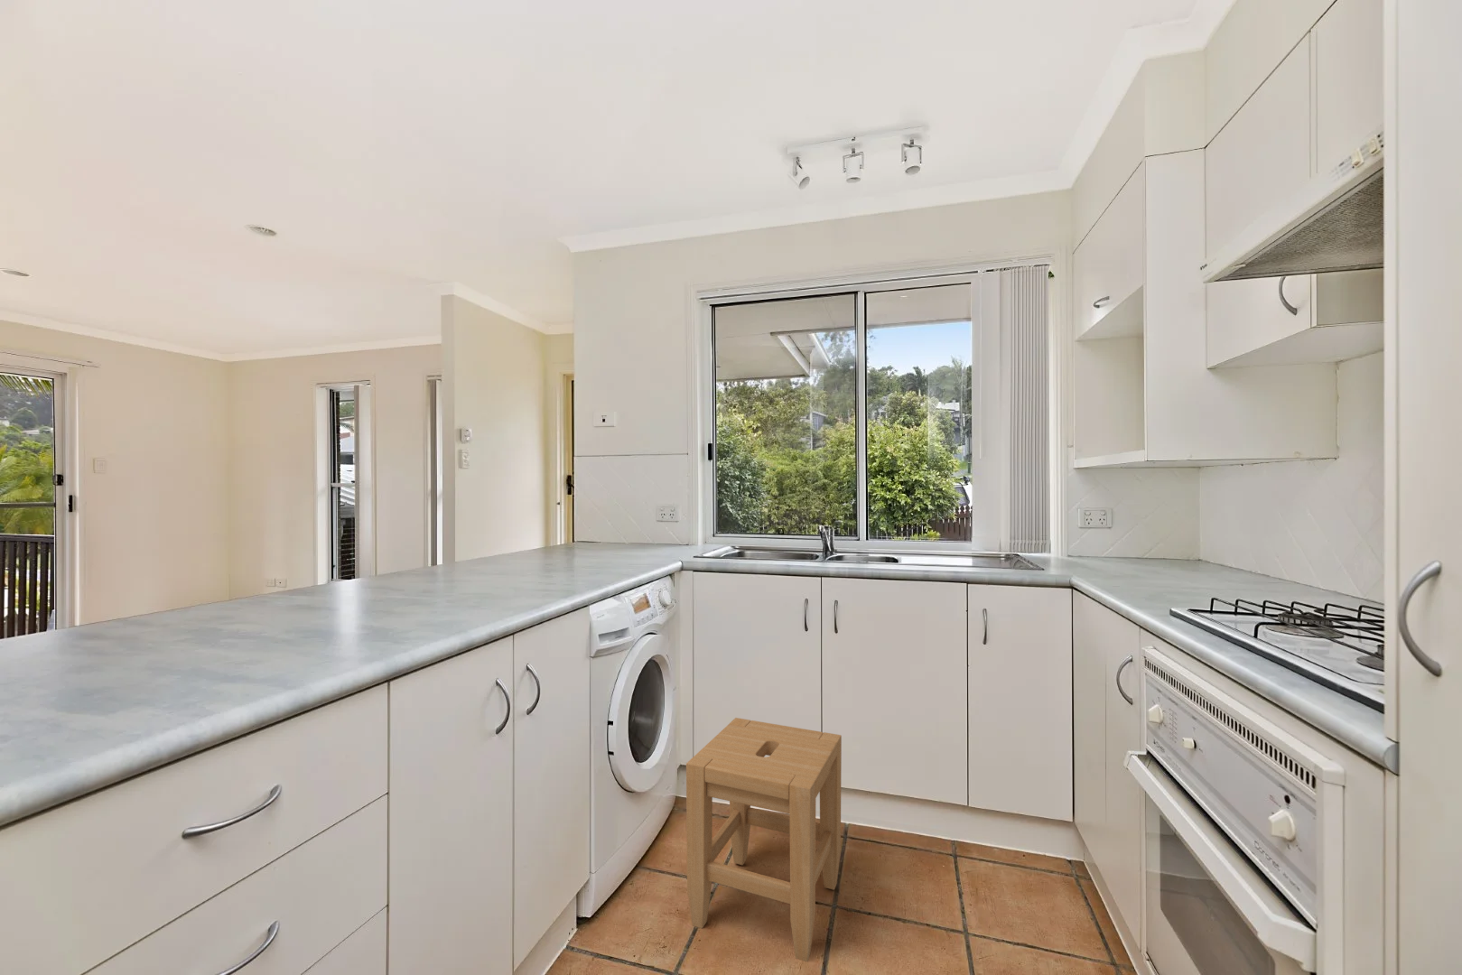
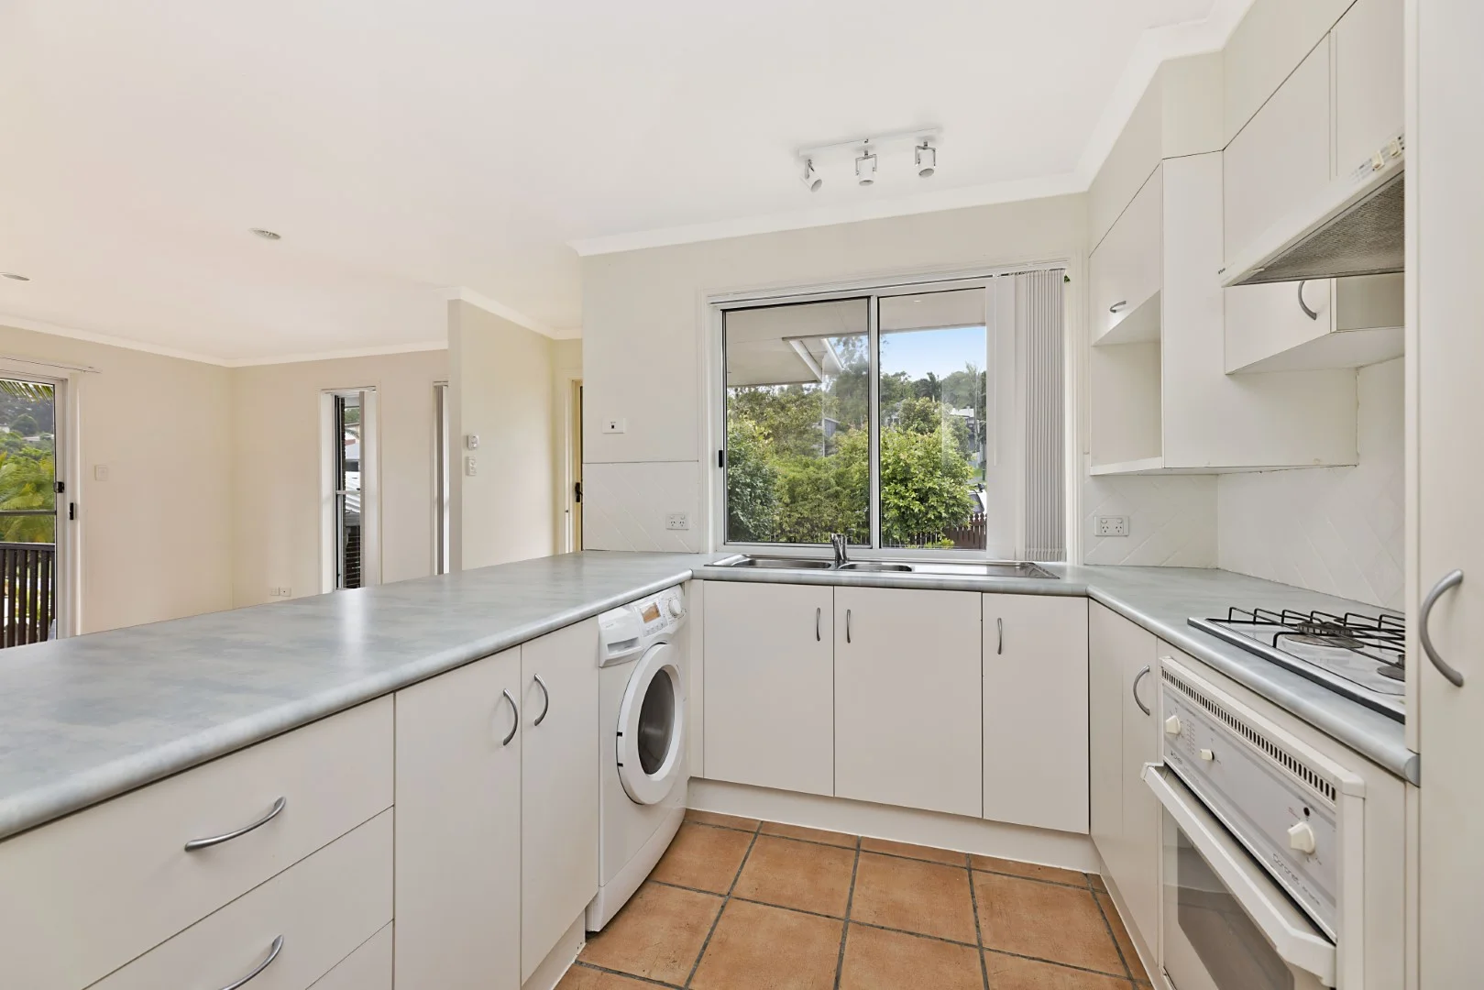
- stool (767, 826)
